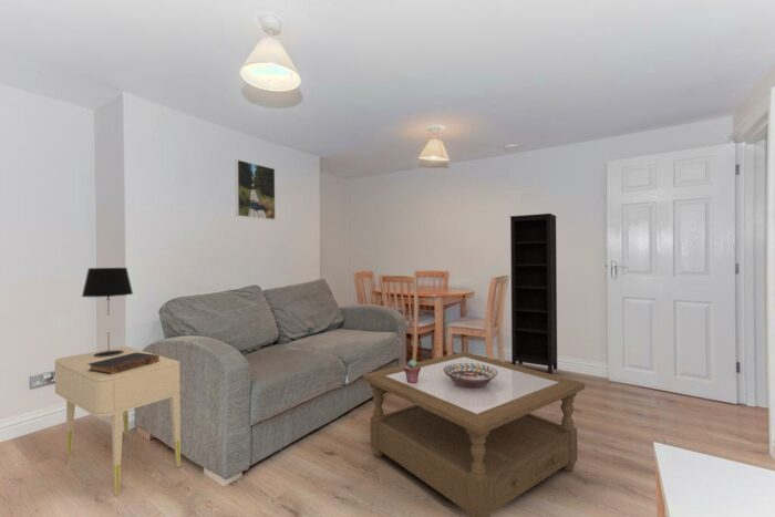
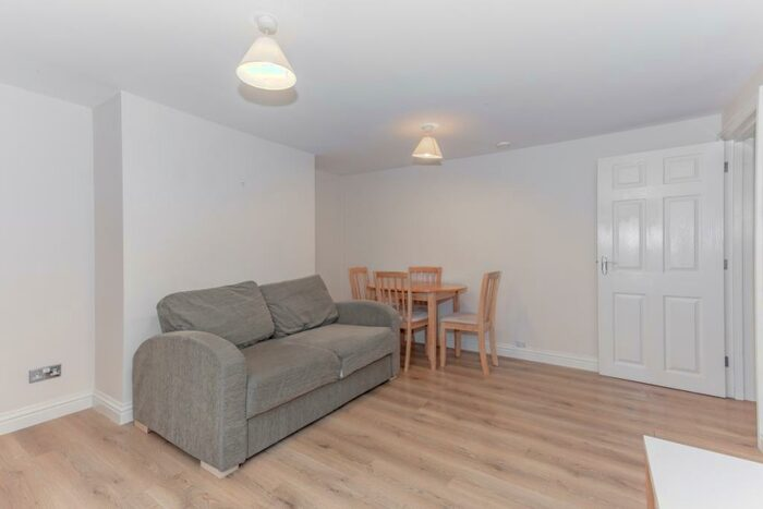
- potted succulent (412, 370)
- table lamp (107, 310)
- nightstand (115, 411)
- book (124, 362)
- bookcase (534, 292)
- decorative bowl (469, 376)
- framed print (256, 190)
- coffee table (469, 420)
